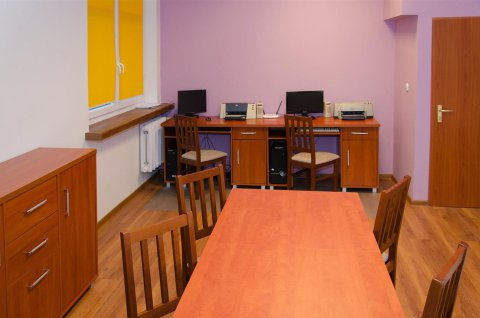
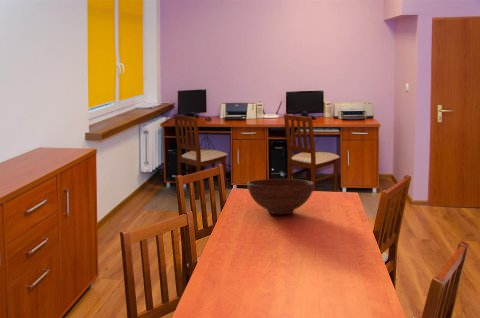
+ fruit bowl (280, 197)
